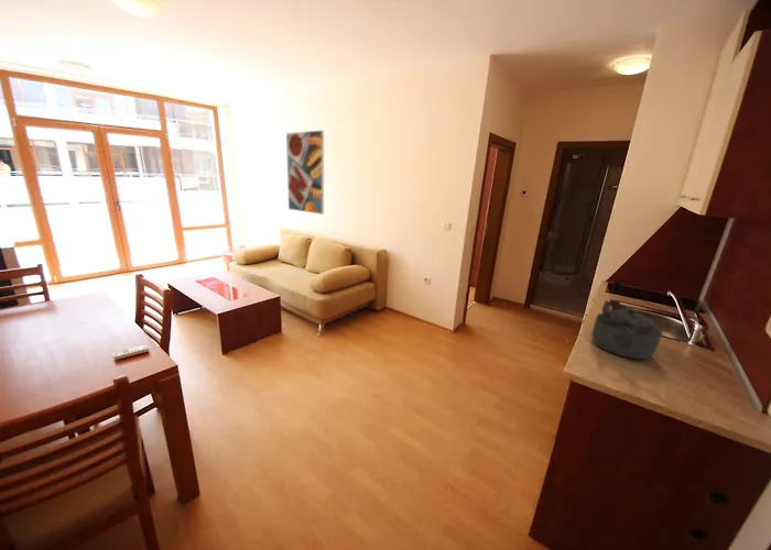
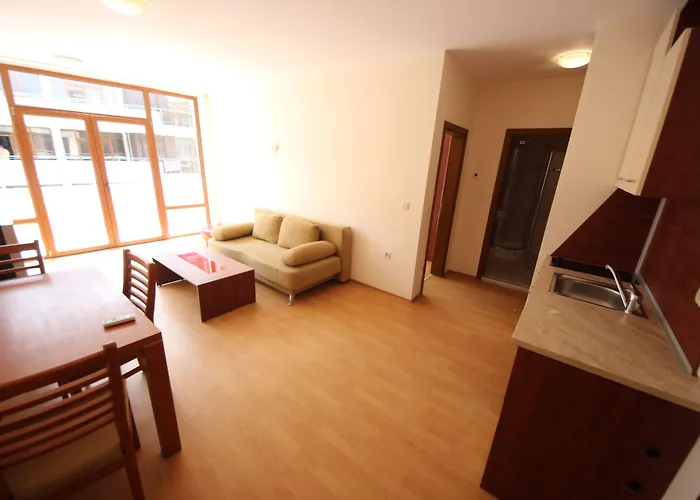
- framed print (304, 173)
- kettle (625, 329)
